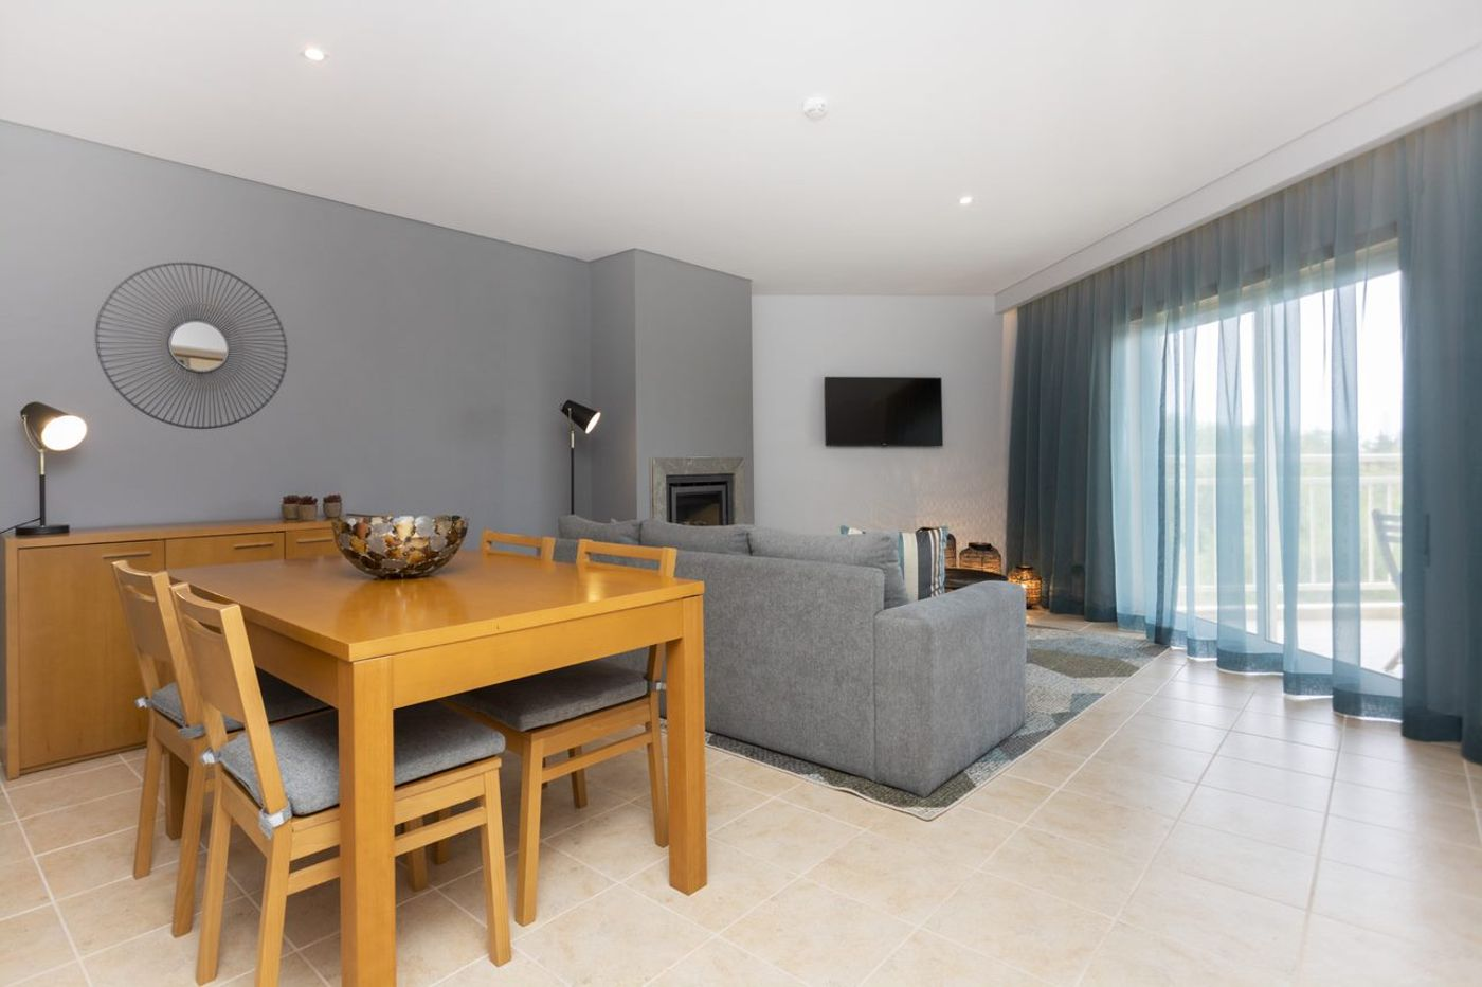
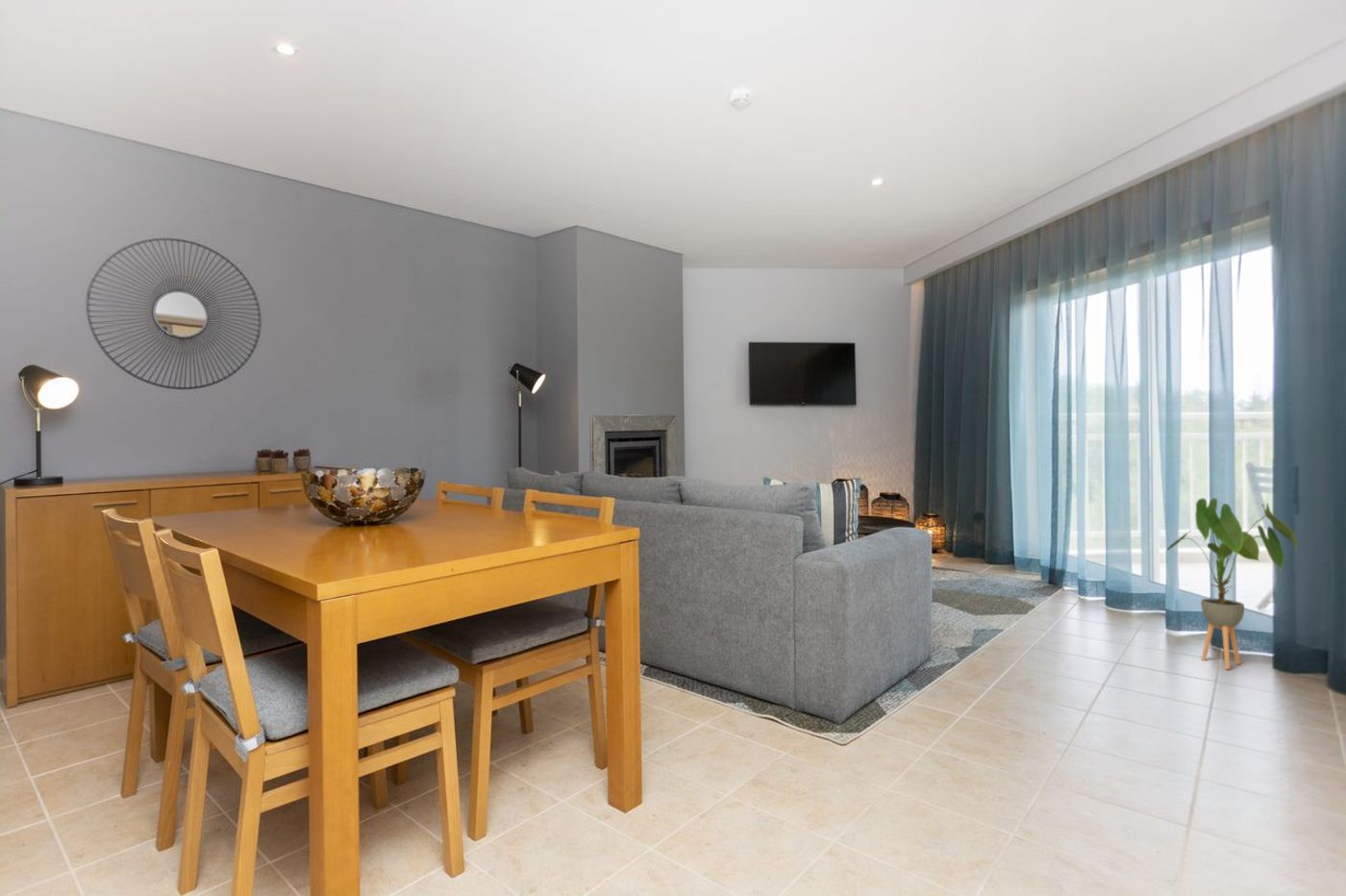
+ house plant (1232, 586)
